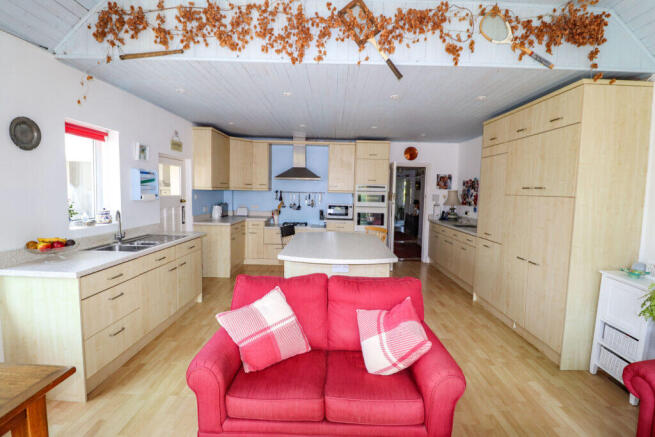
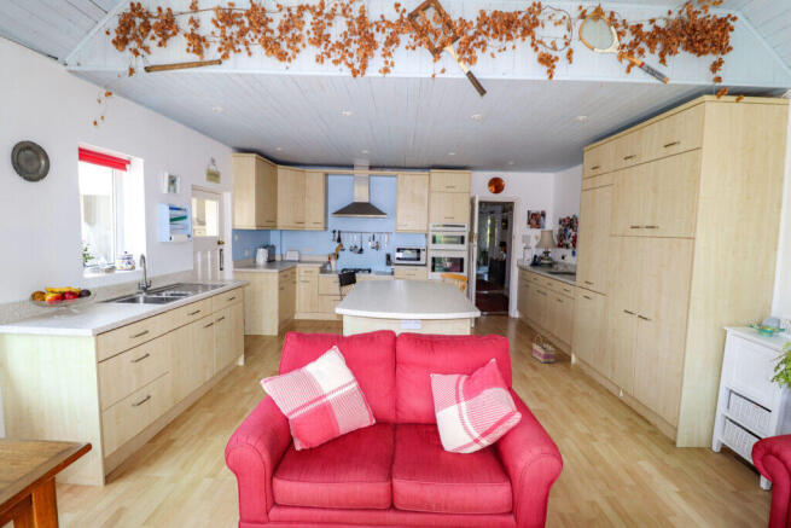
+ basket (543, 347)
